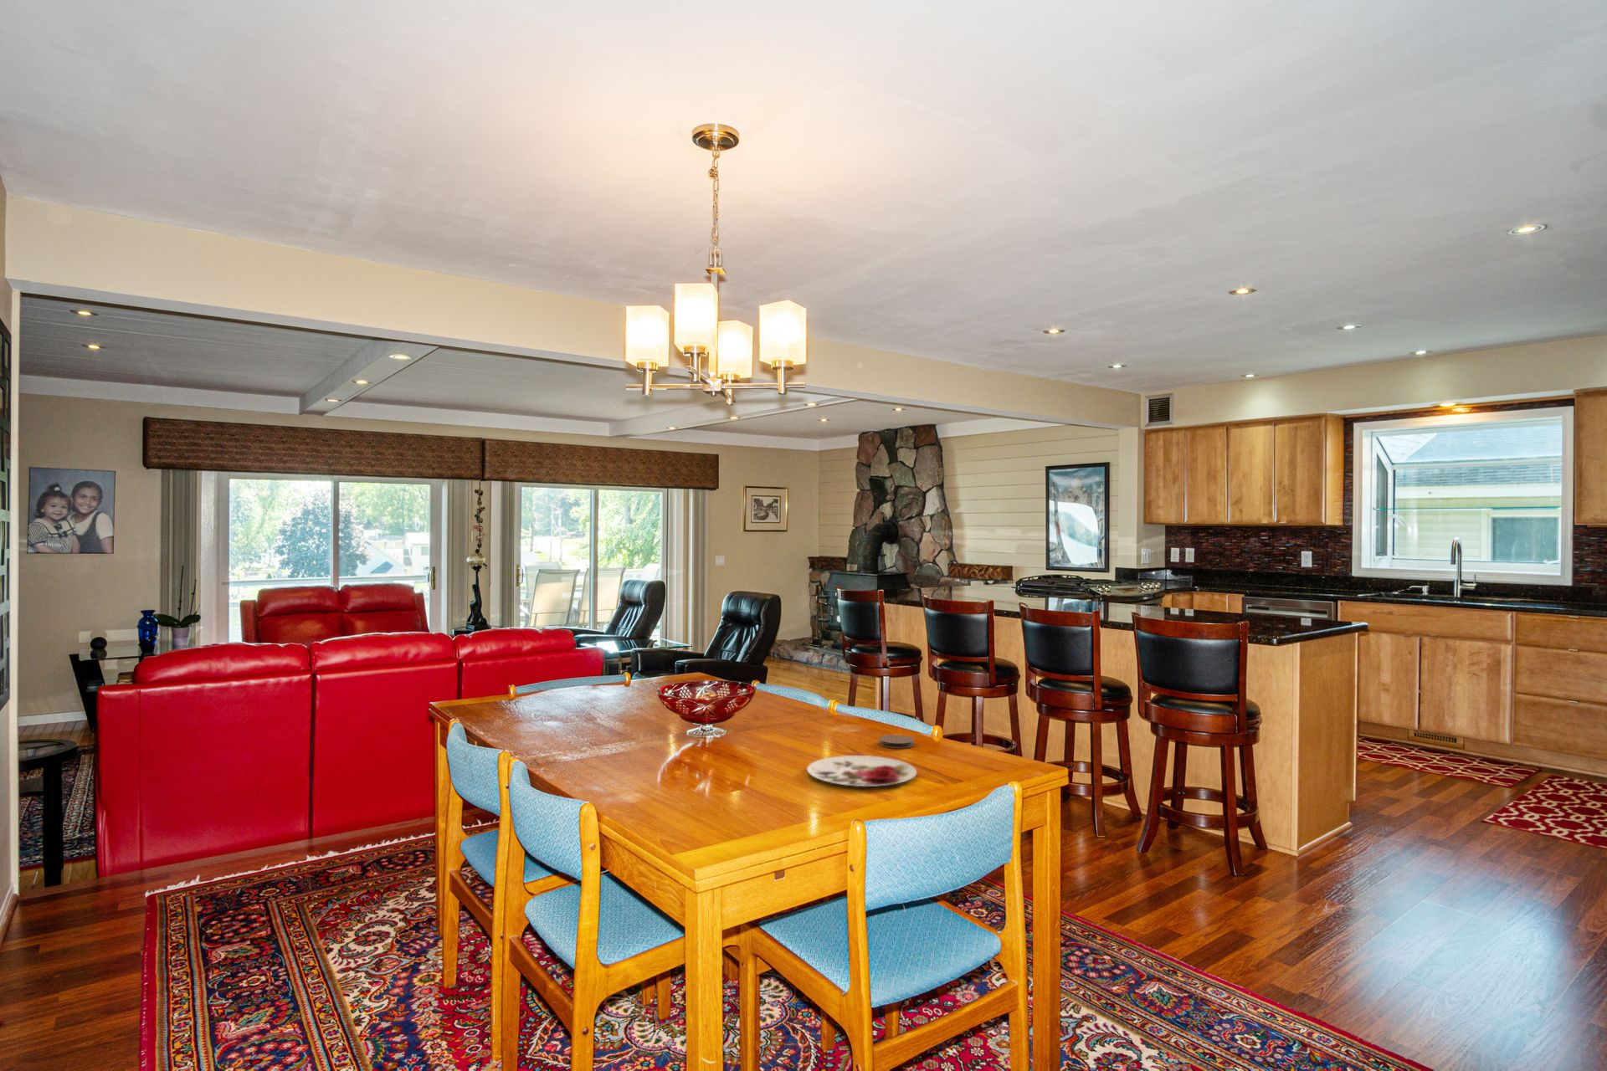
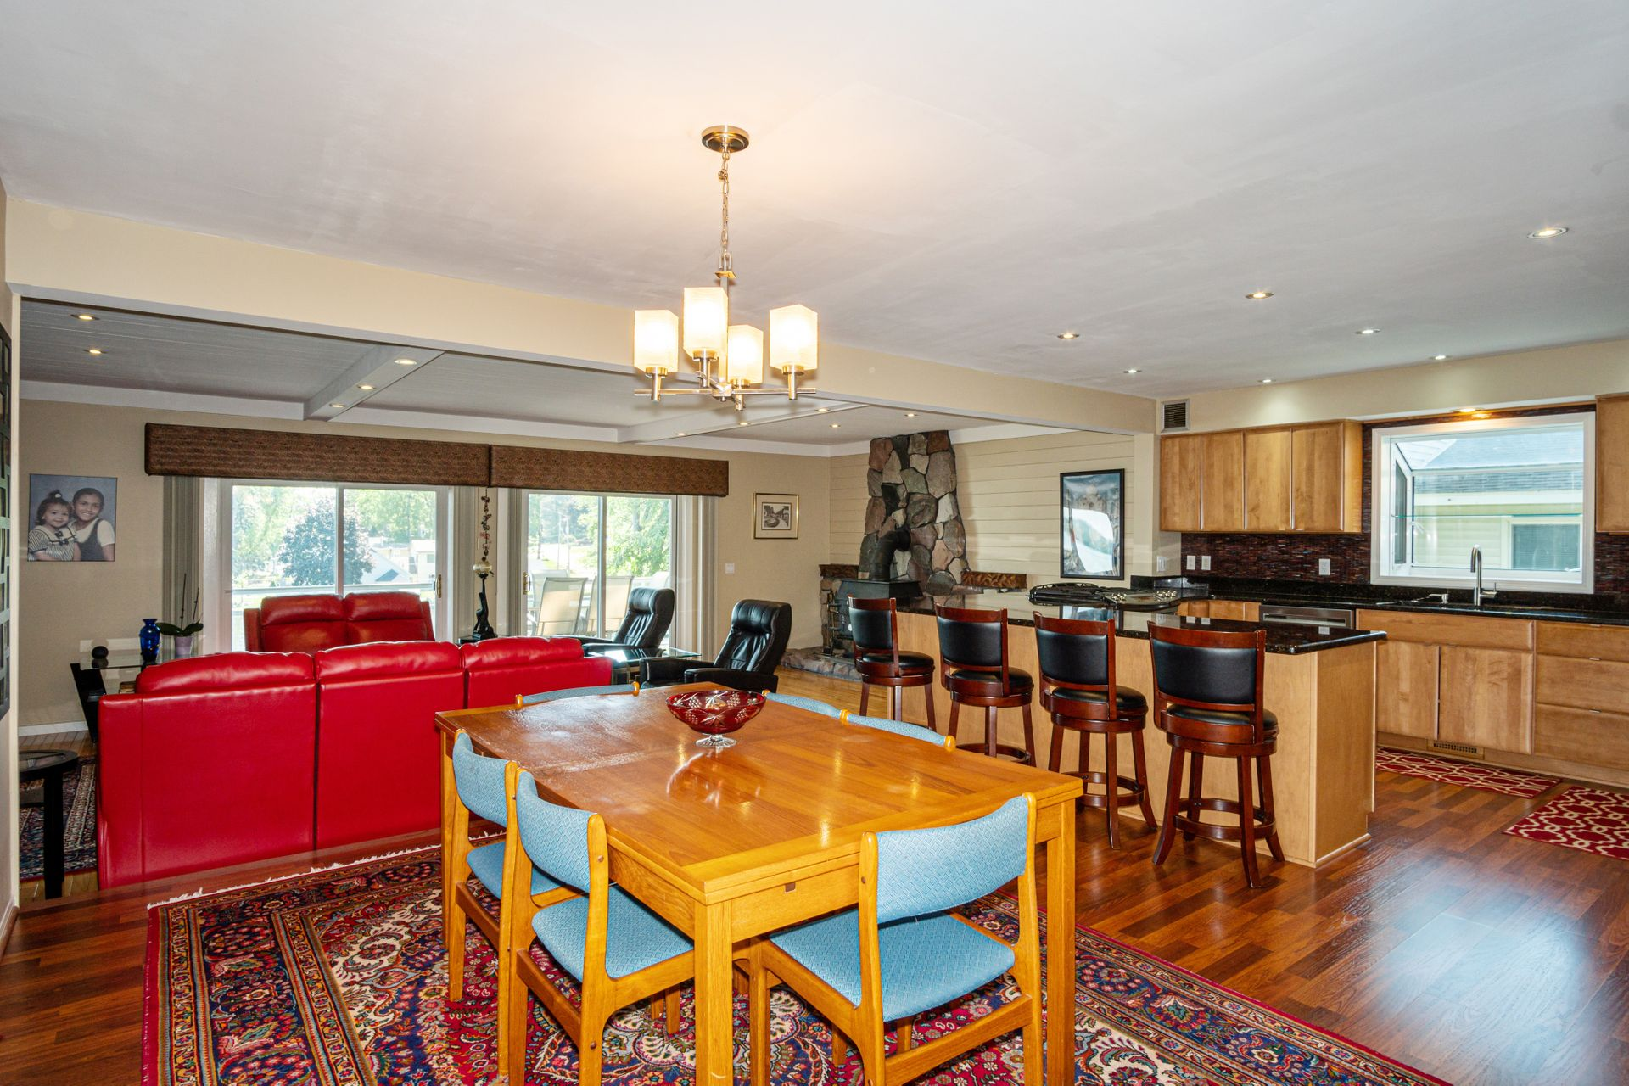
- plate (861, 769)
- coaster (897, 741)
